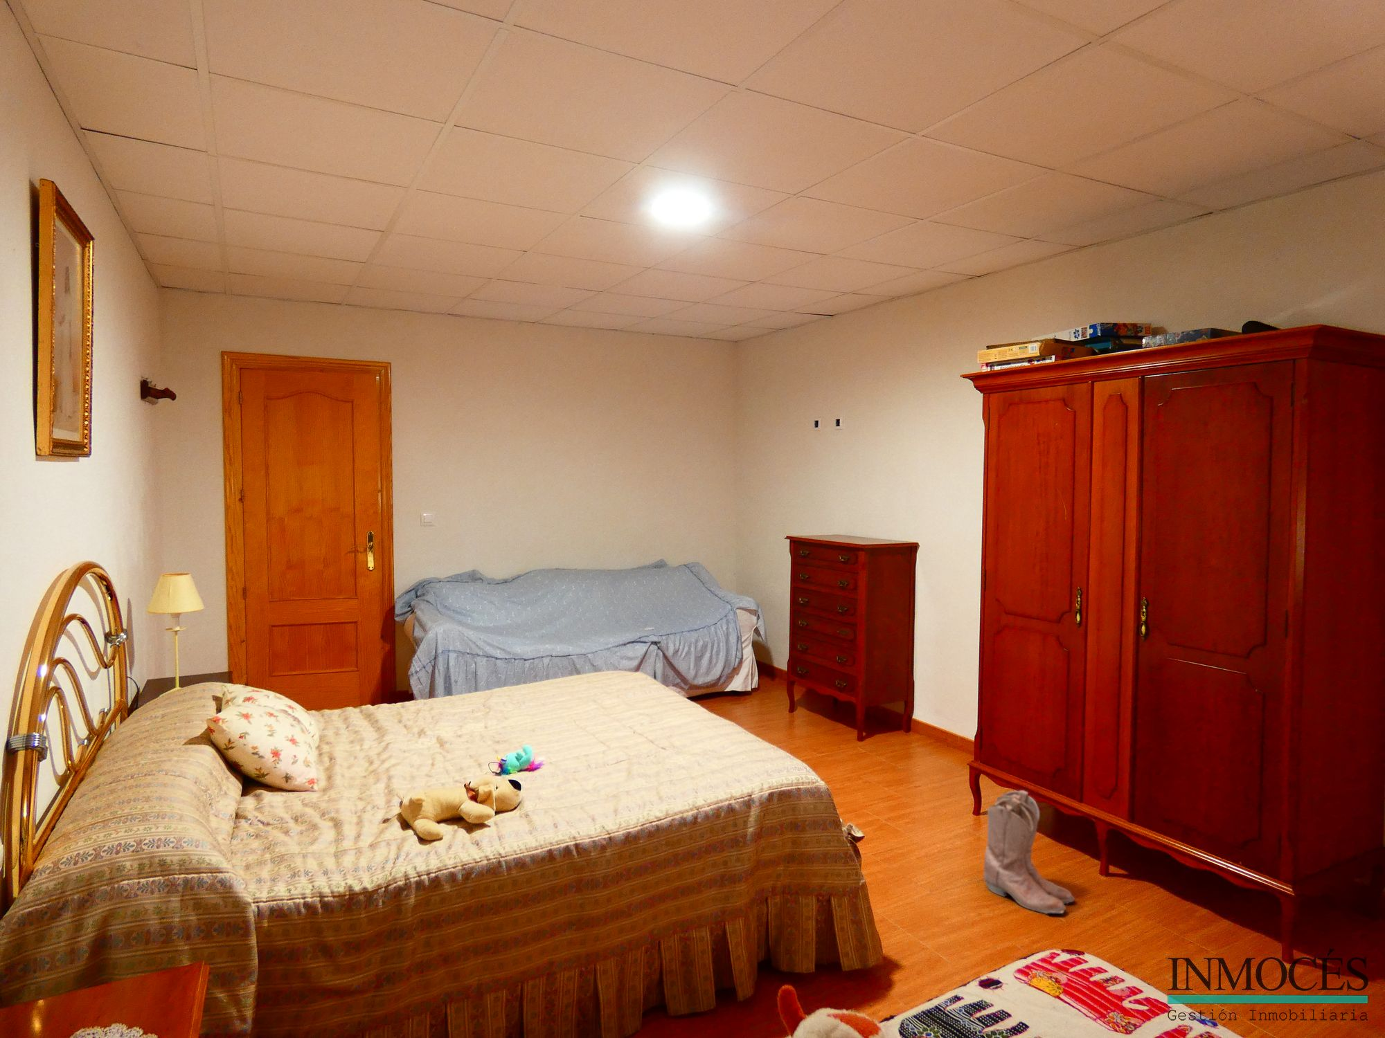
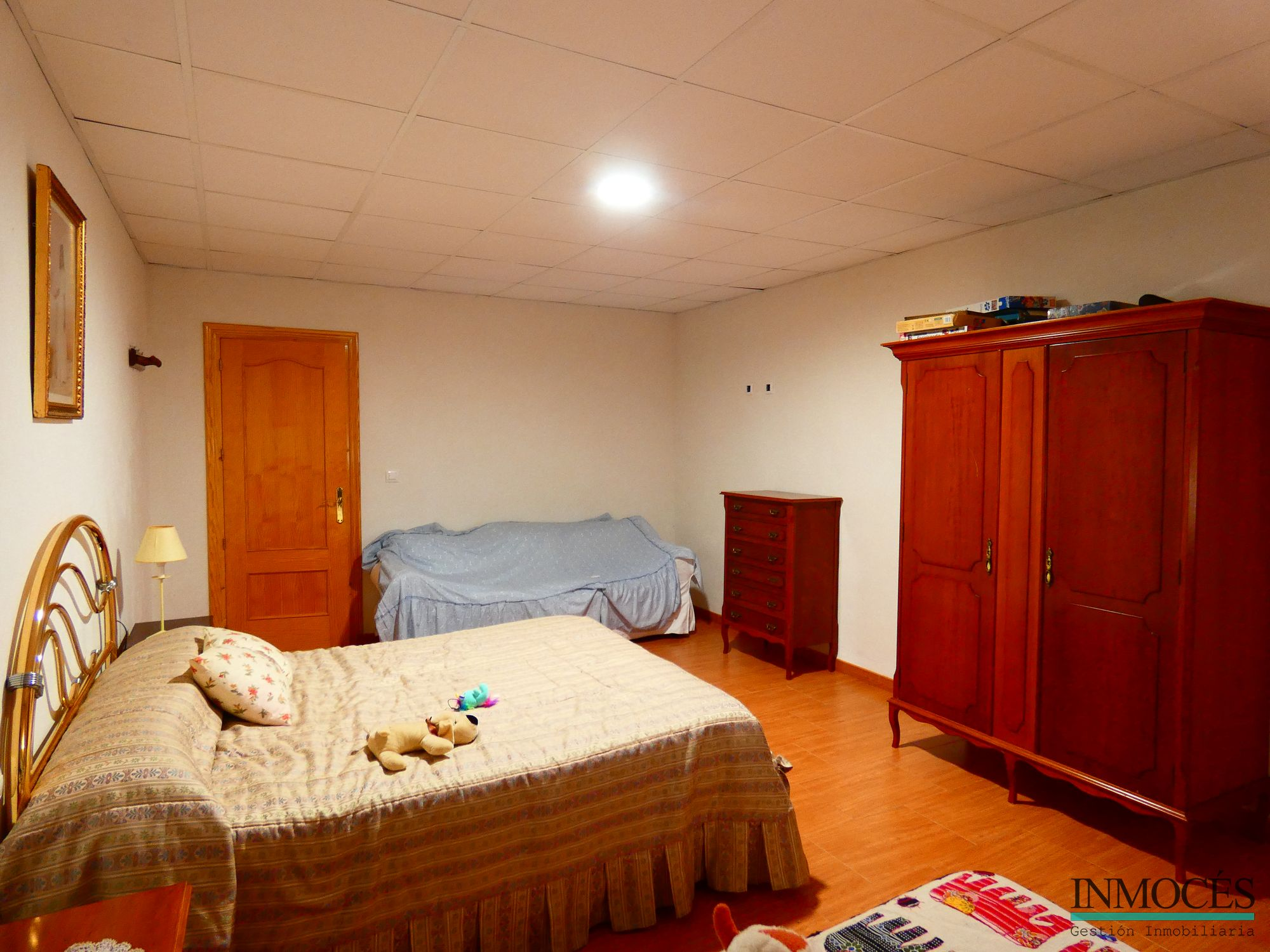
- boots (1029, 846)
